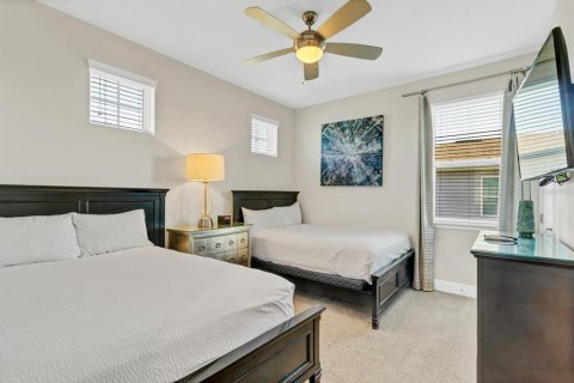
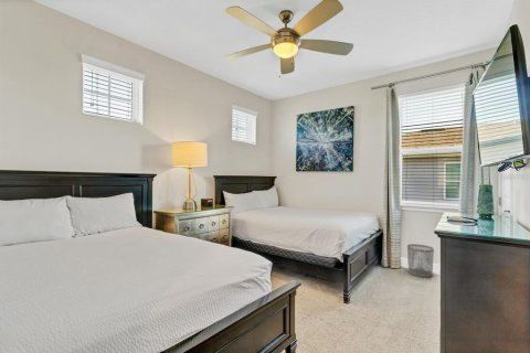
+ waste bin (420, 260)
